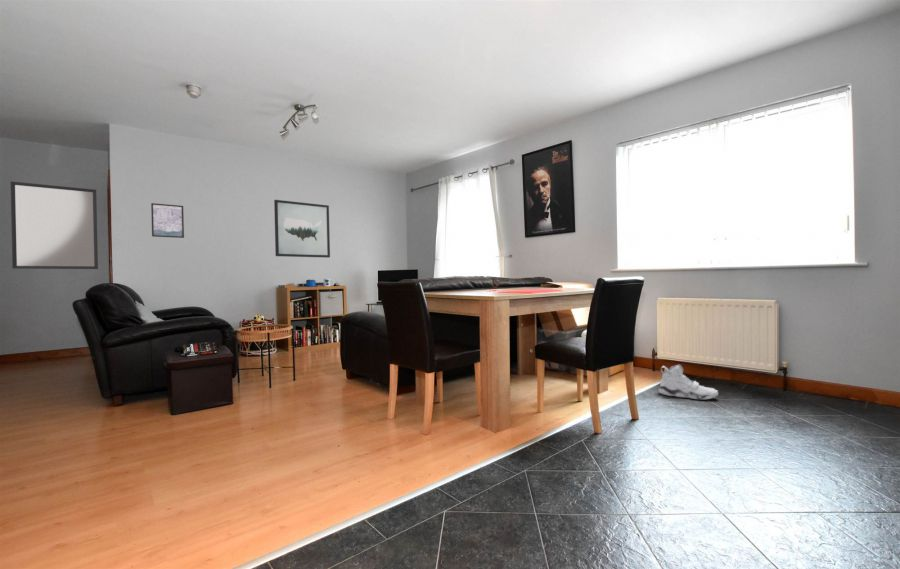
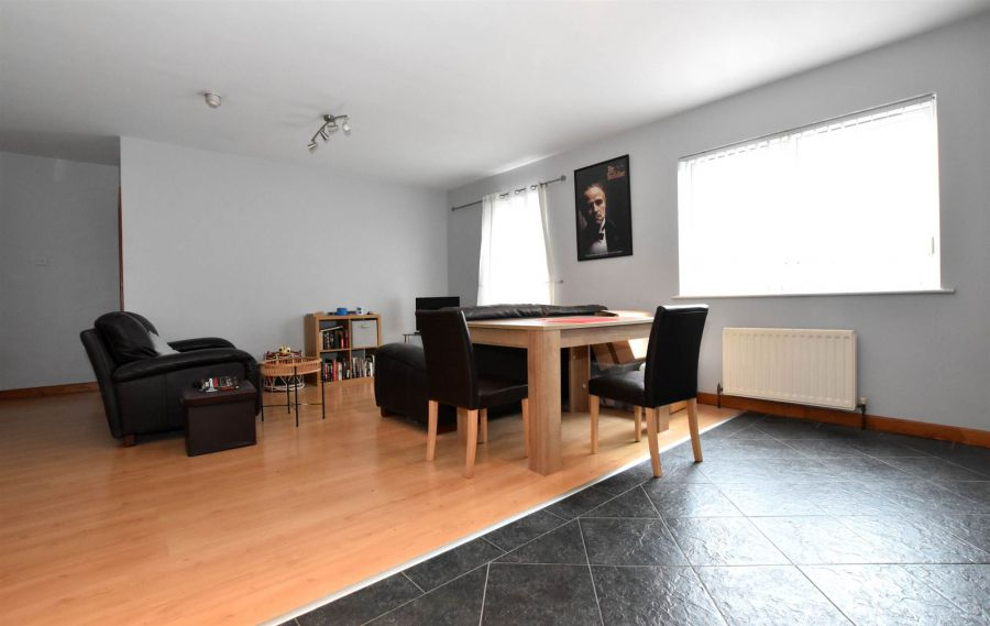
- home mirror (56, 227)
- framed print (167, 220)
- wall art (303, 229)
- sneaker (687, 381)
